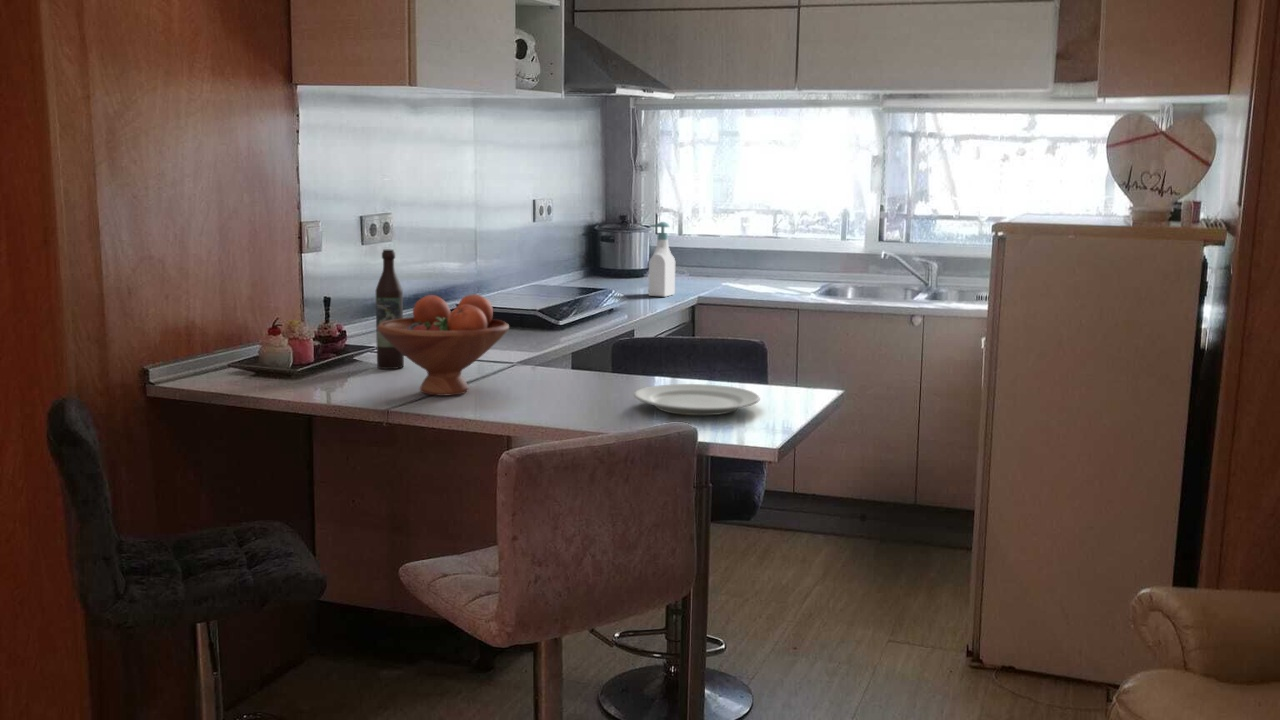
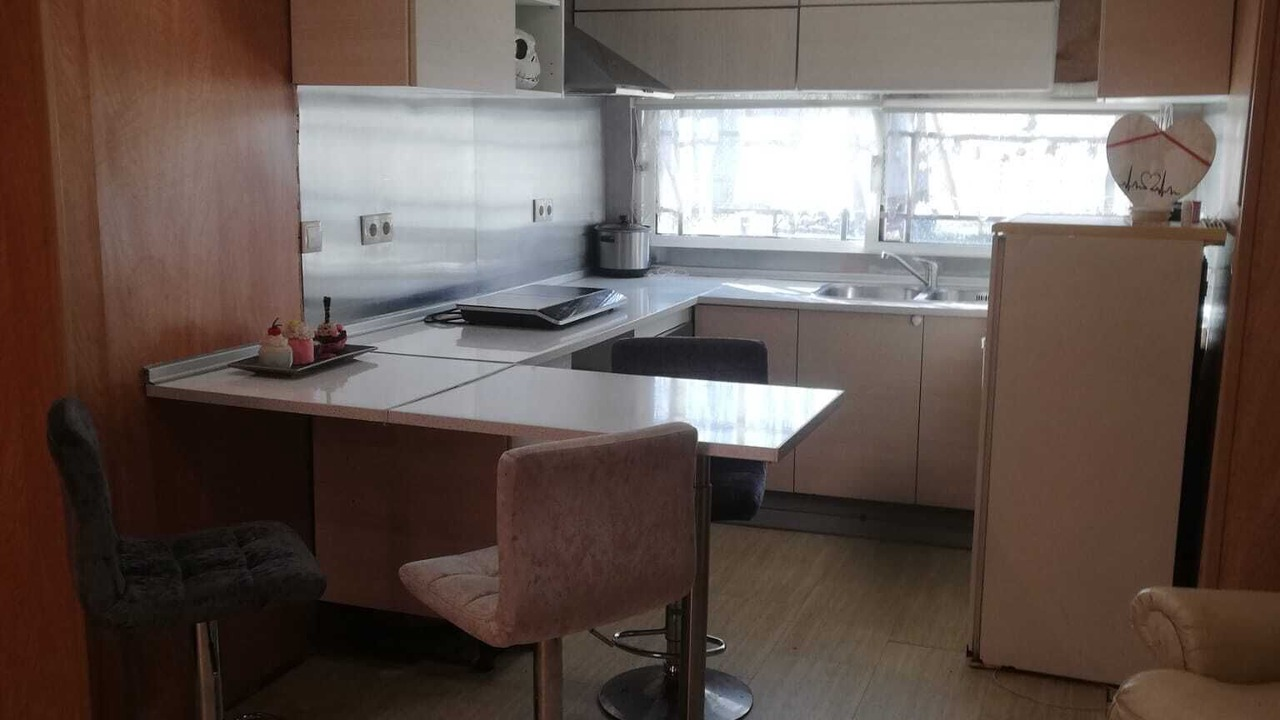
- fruit bowl (443, 345)
- soap bottle (660, 258)
- wine bottle (389, 308)
- chinaware (696, 401)
